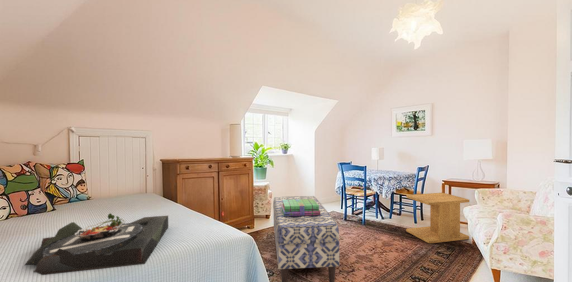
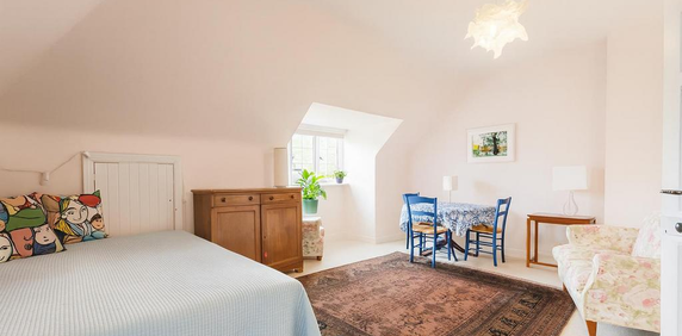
- bench (300, 232)
- side table (436, 216)
- stack of books (299, 206)
- serving tray (103, 231)
